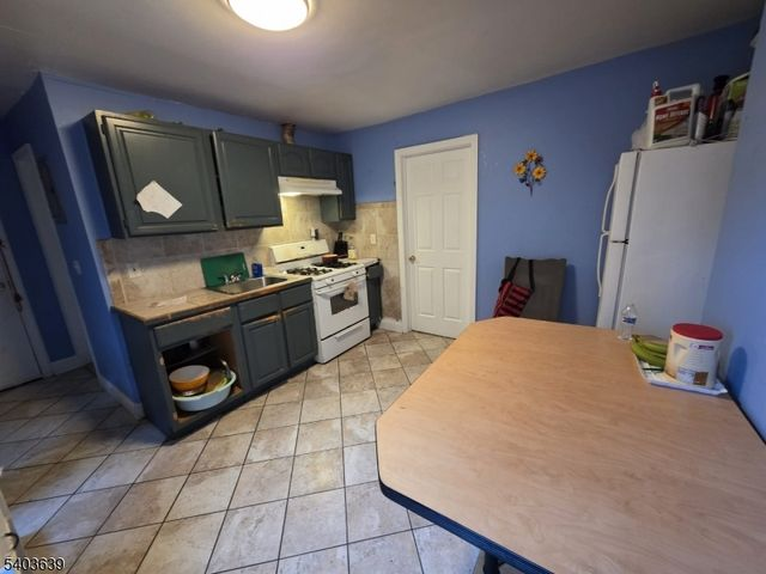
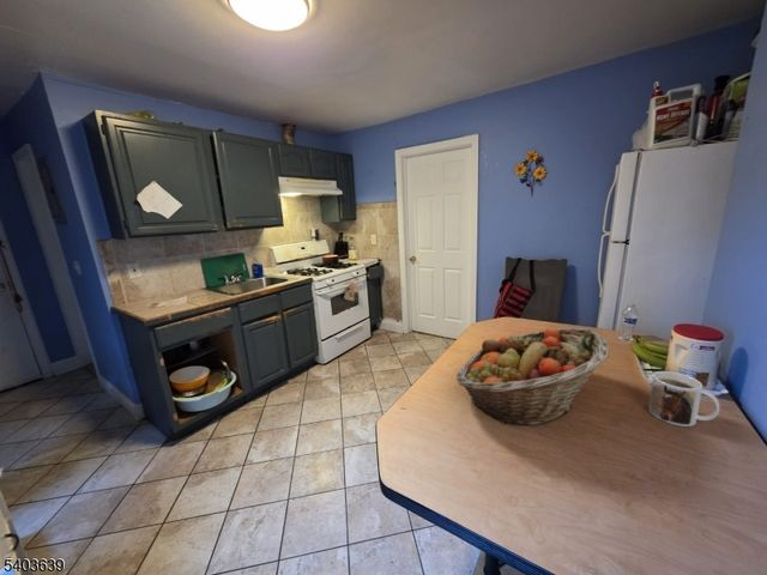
+ fruit basket (527, 367)
+ mug (680, 399)
